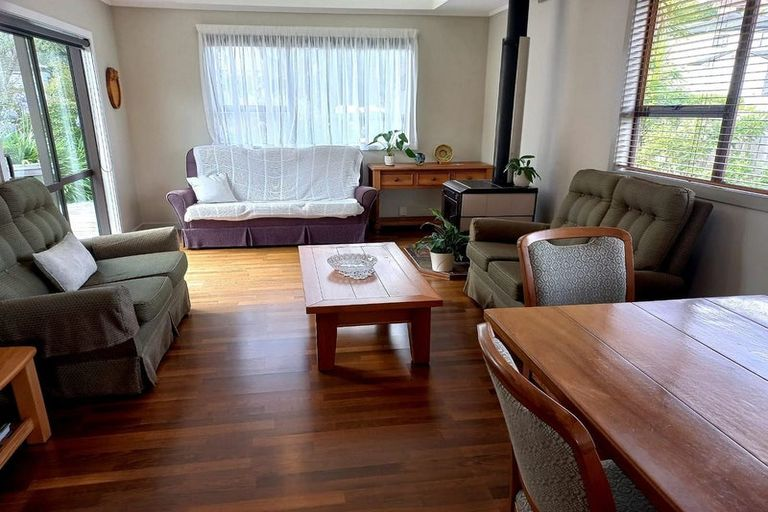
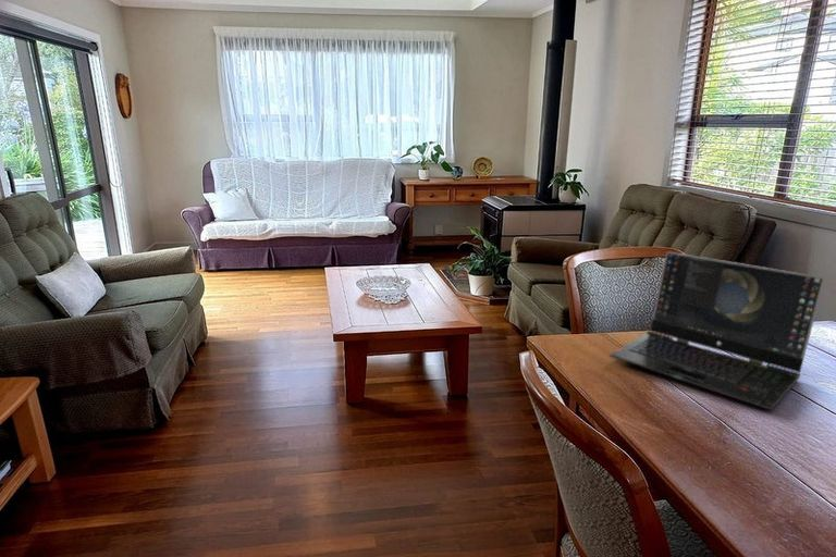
+ laptop computer (710, 321)
